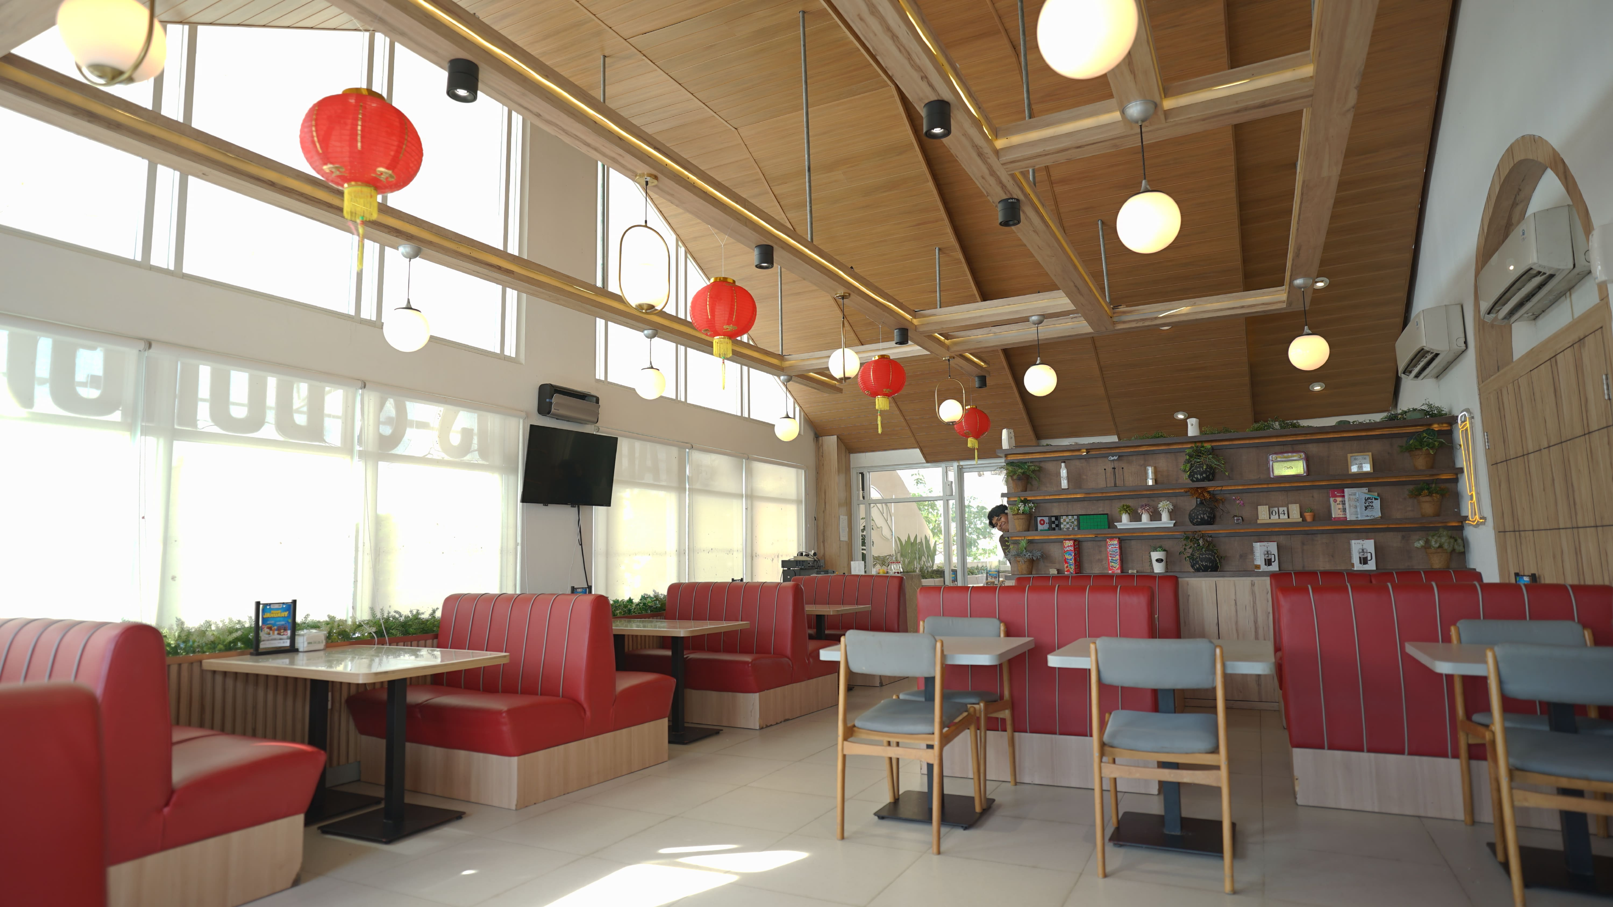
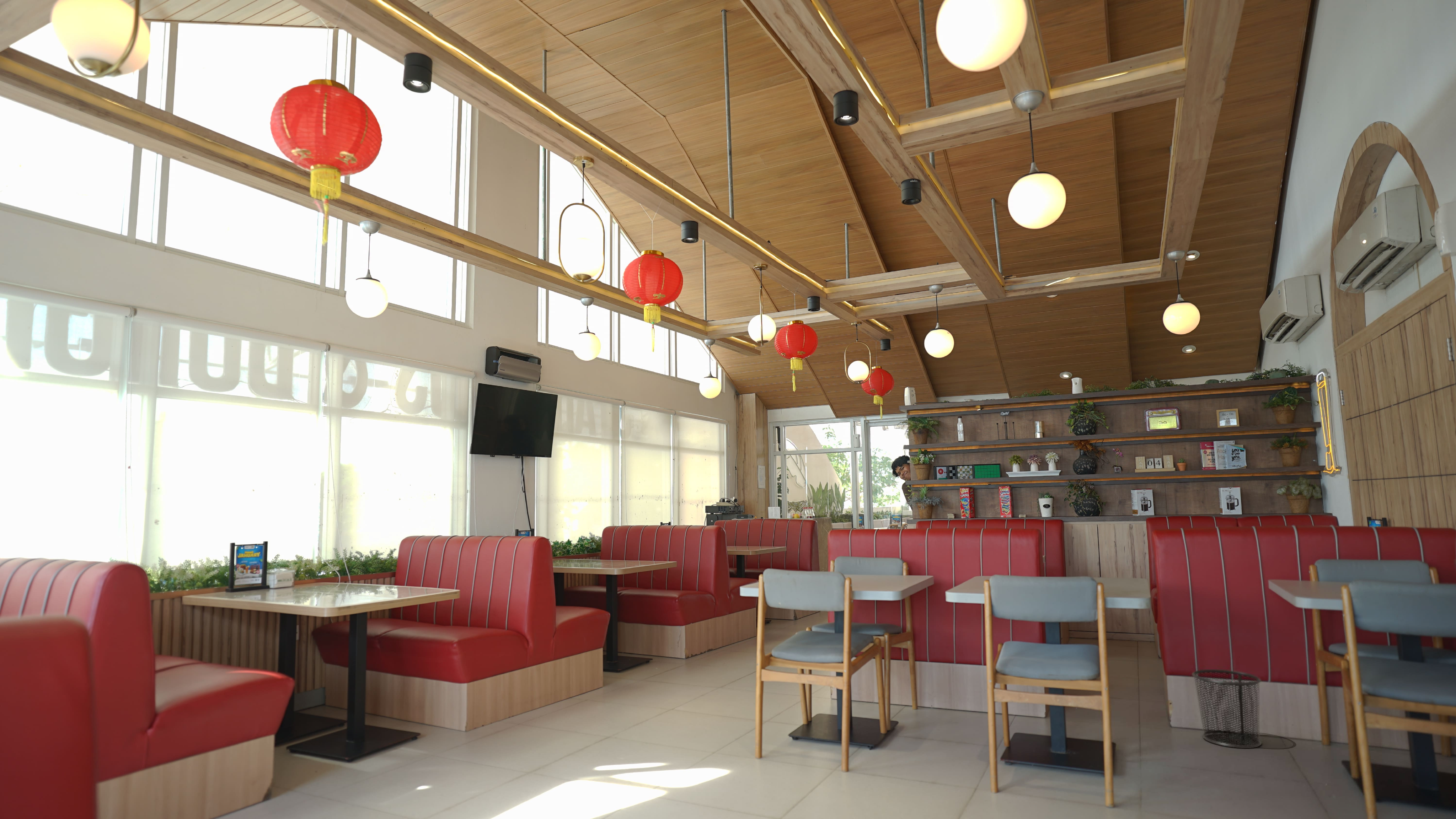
+ waste bin (1228, 708)
